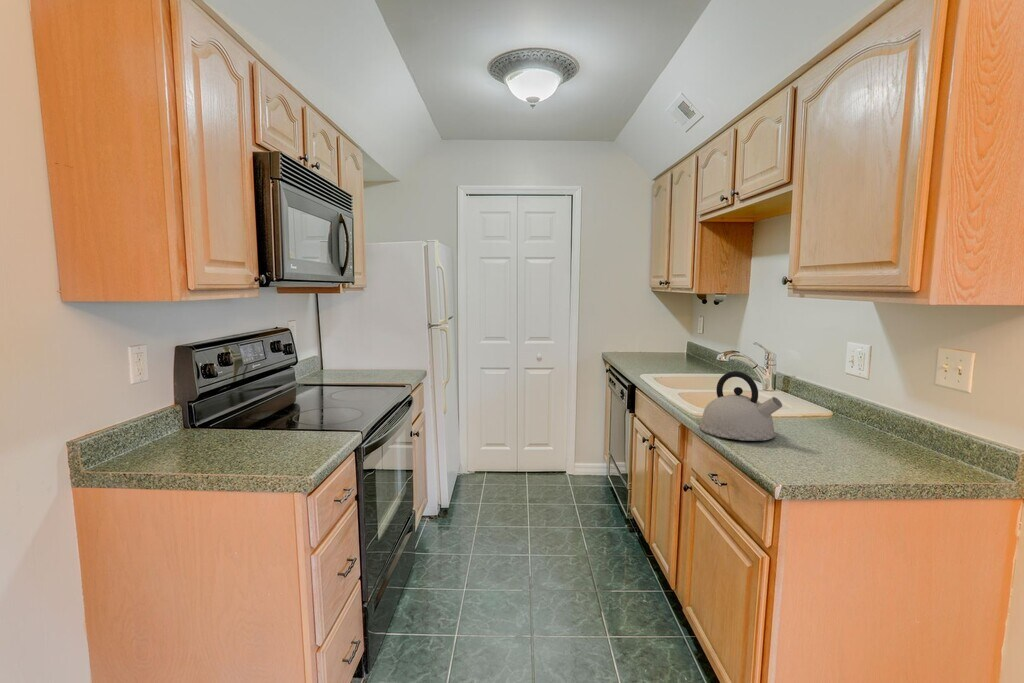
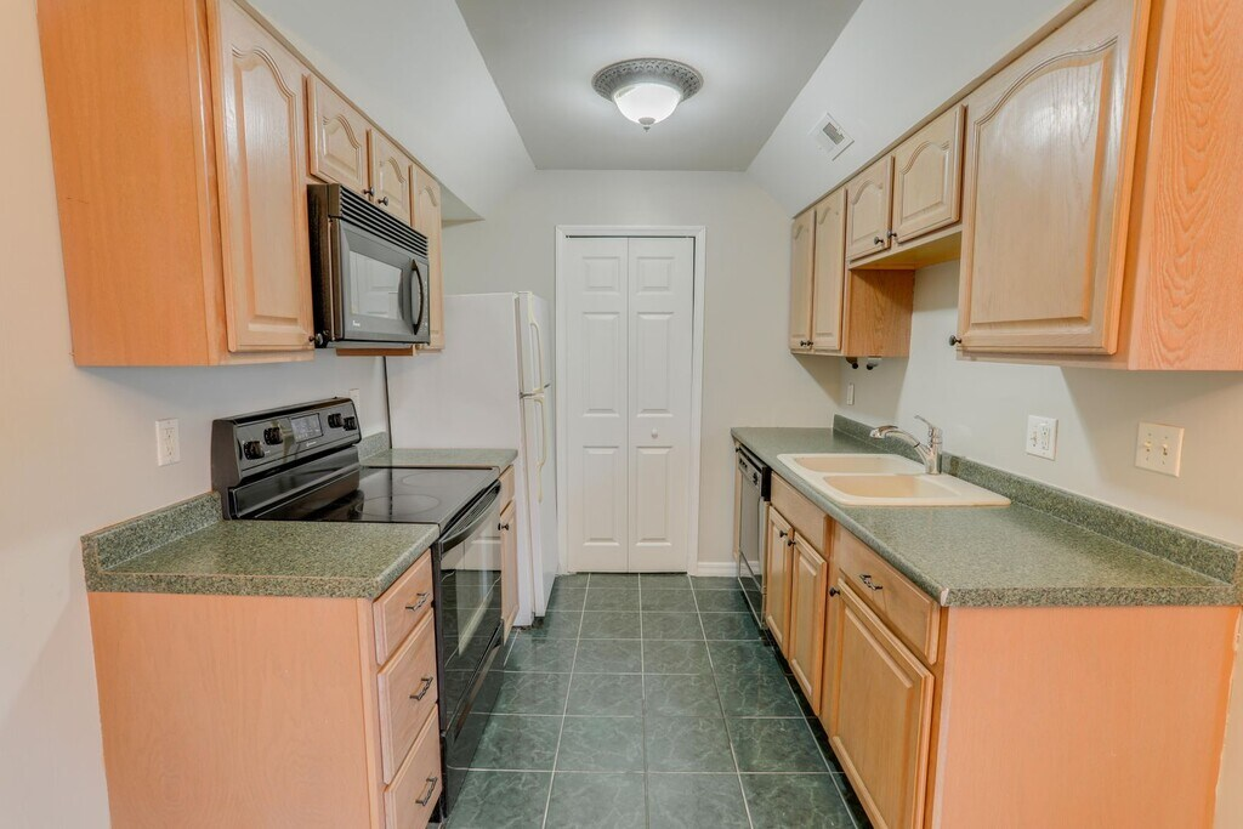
- kettle (741, 402)
